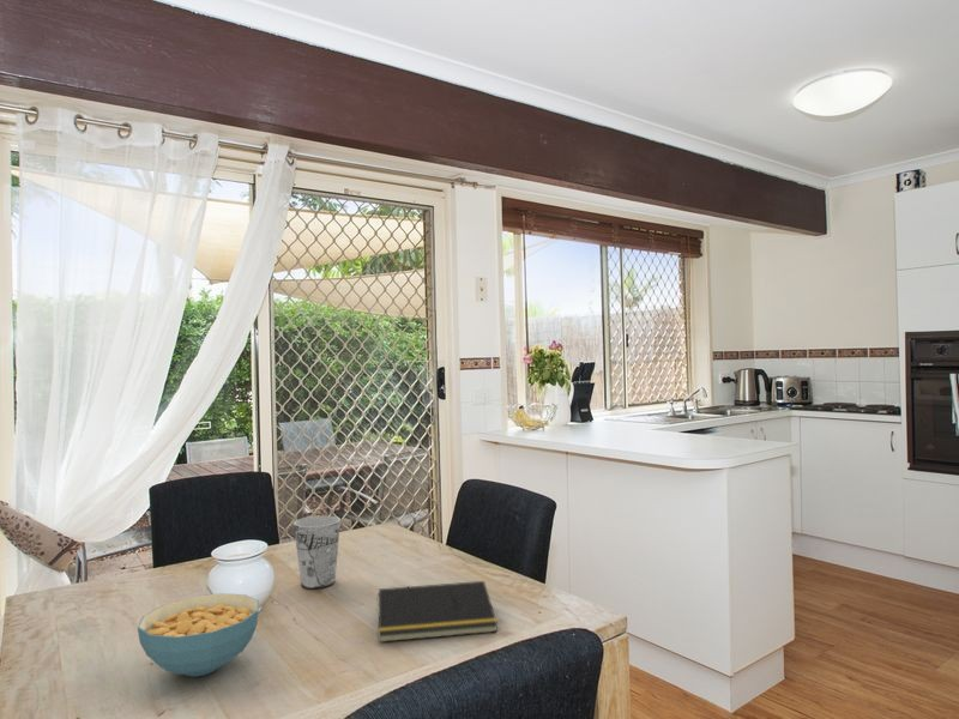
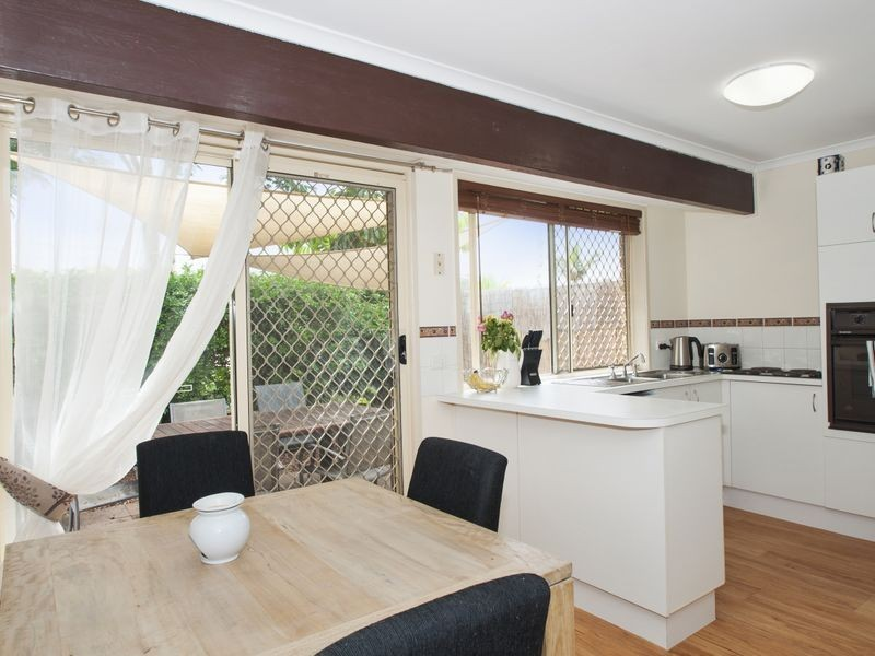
- notepad (435, 609)
- cup (318, 551)
- cereal bowl (201, 640)
